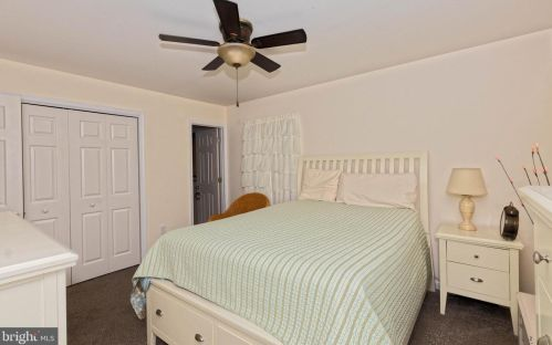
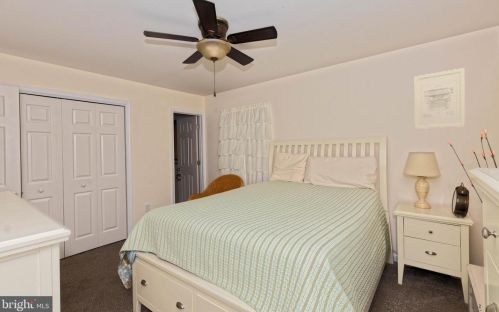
+ wall art (438, 100)
